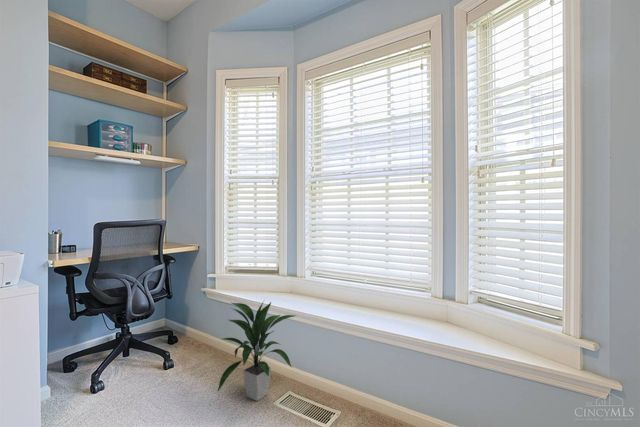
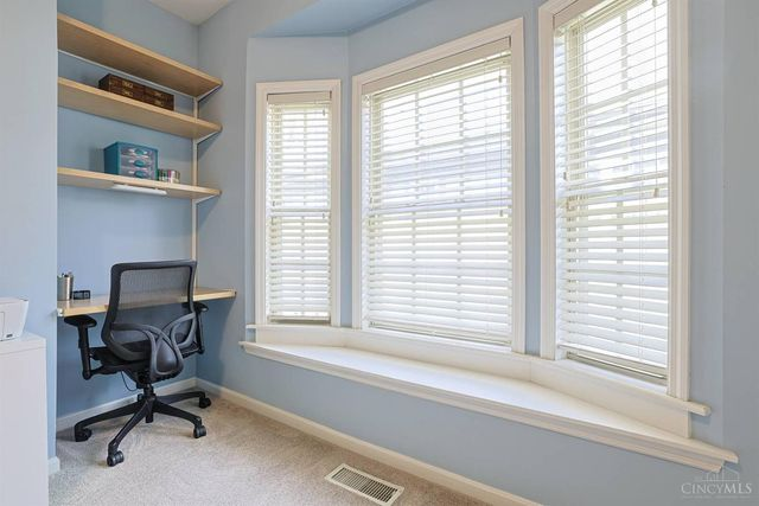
- indoor plant (253, 346)
